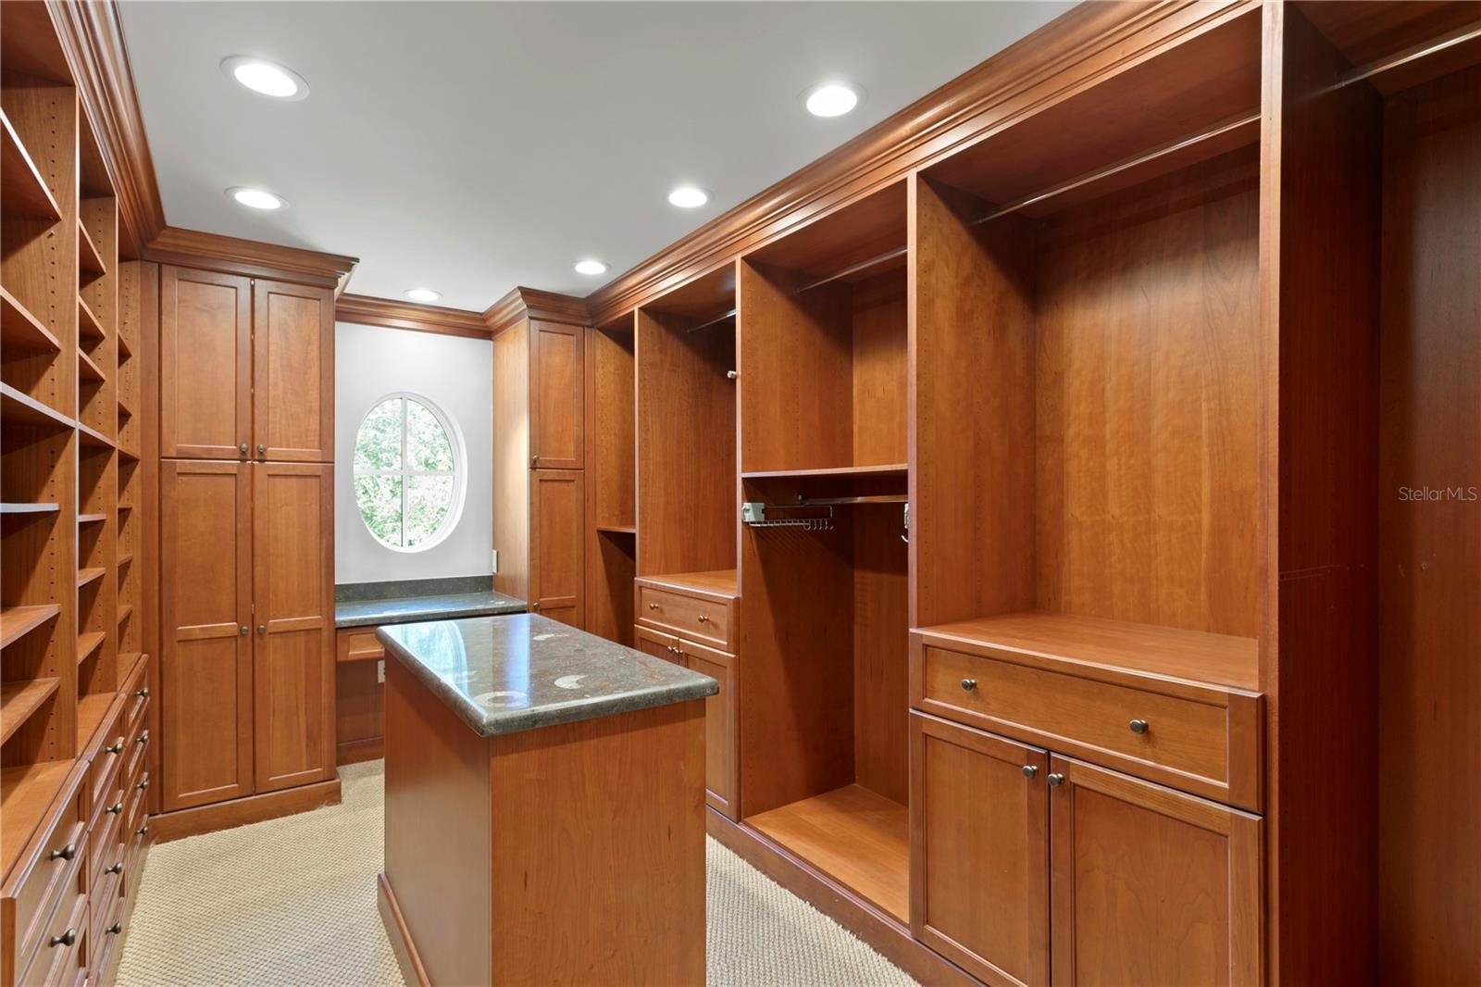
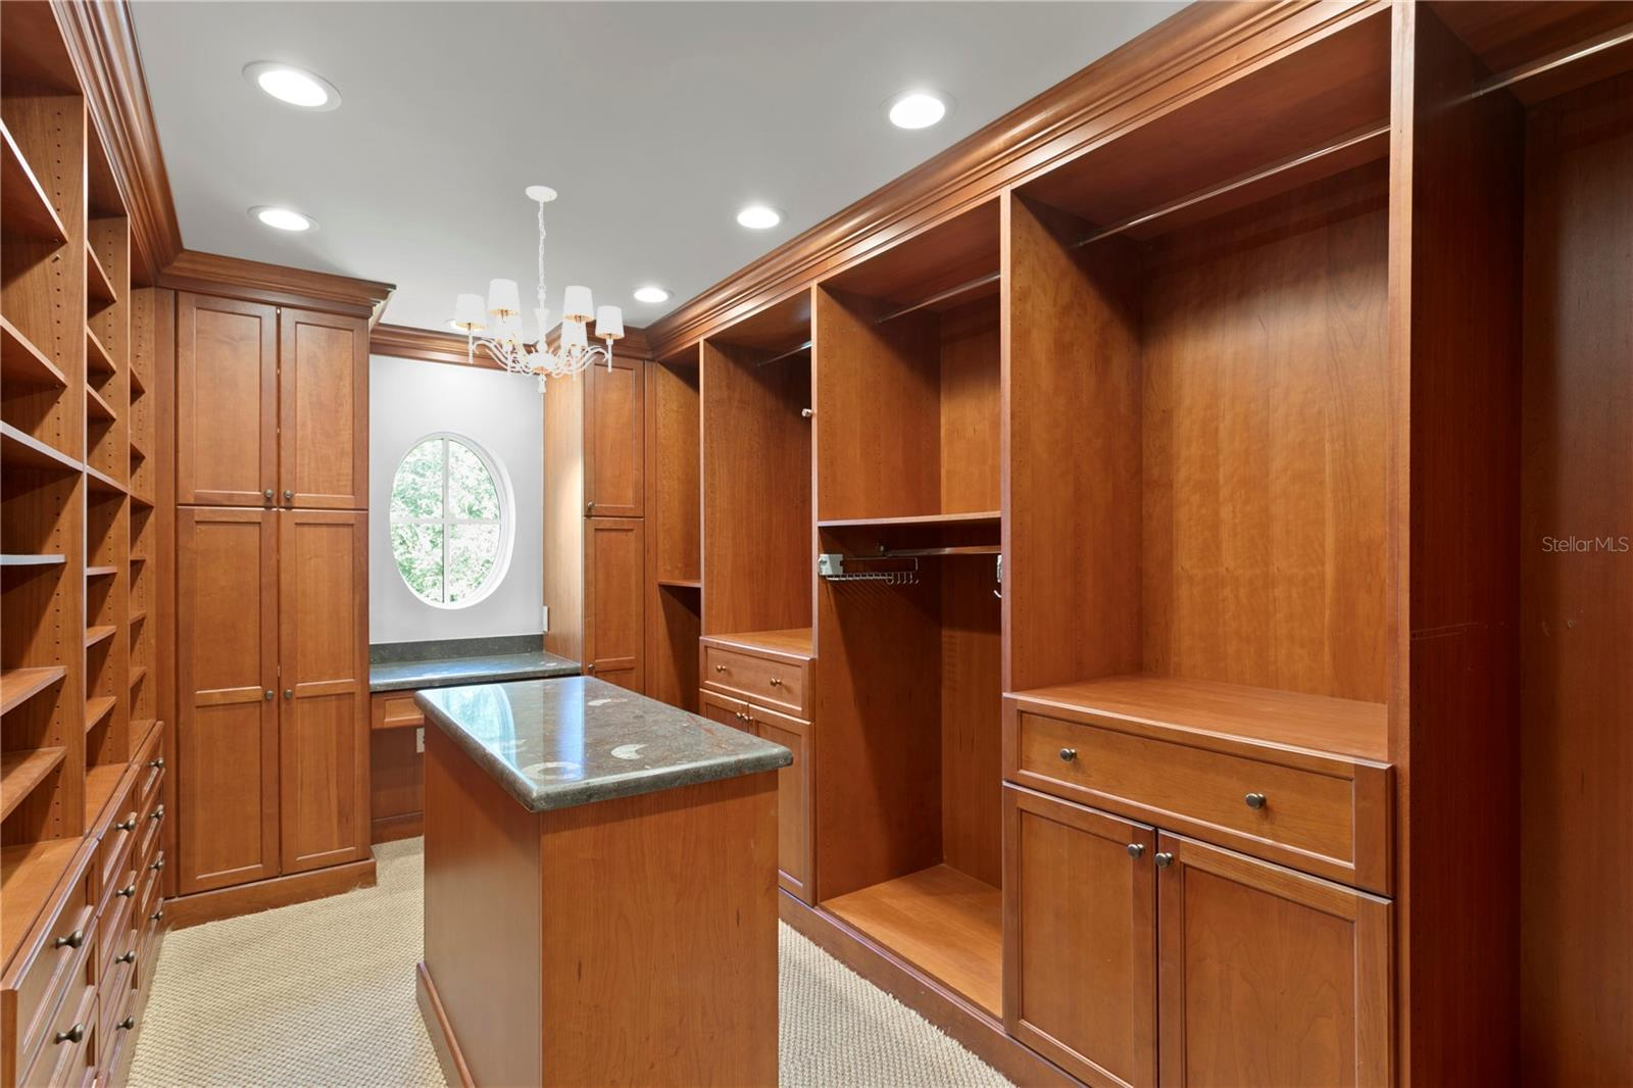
+ chandelier (542, 291)
